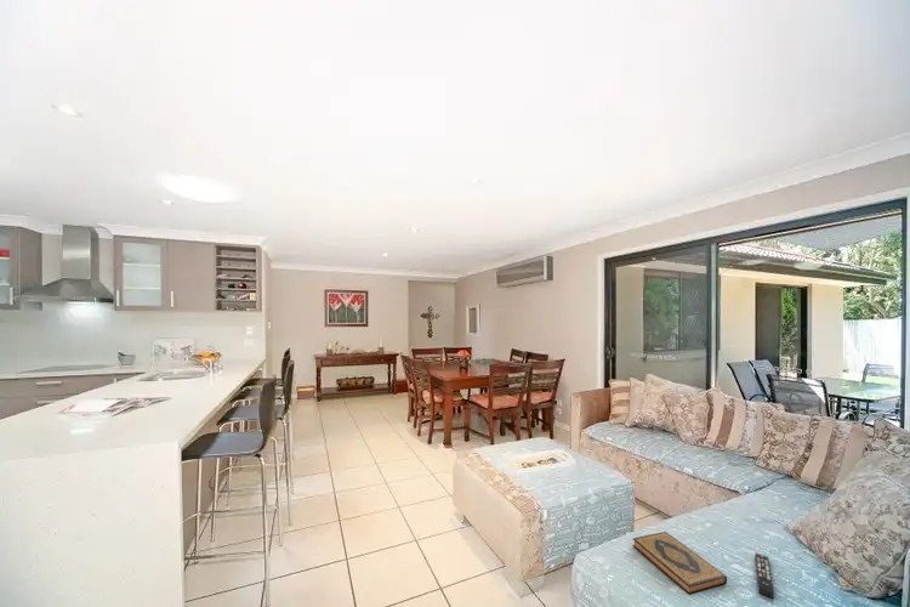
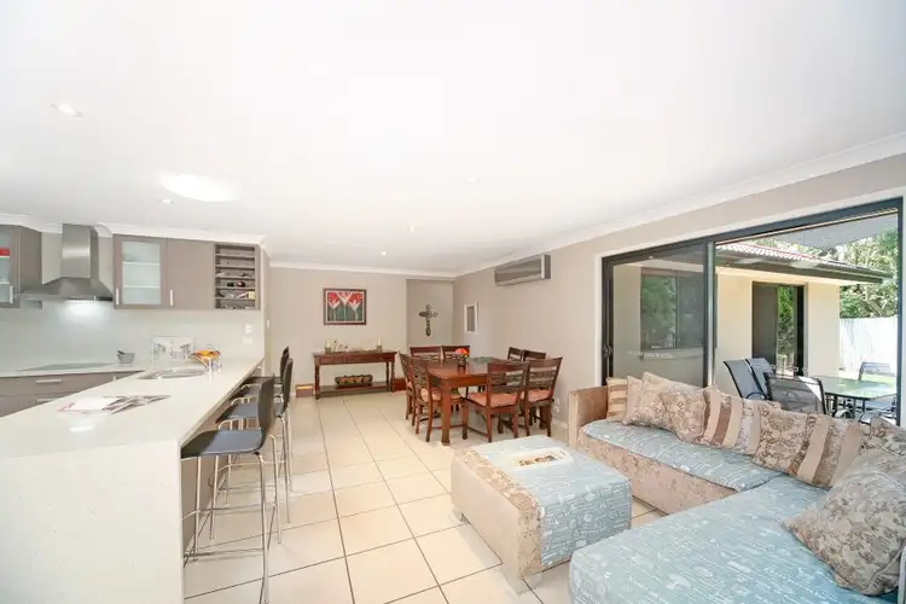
- remote control (763, 573)
- hardback book (676, 558)
